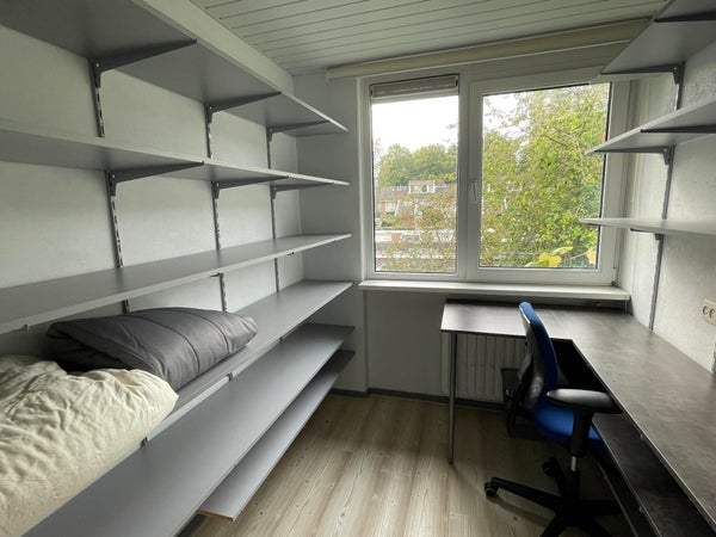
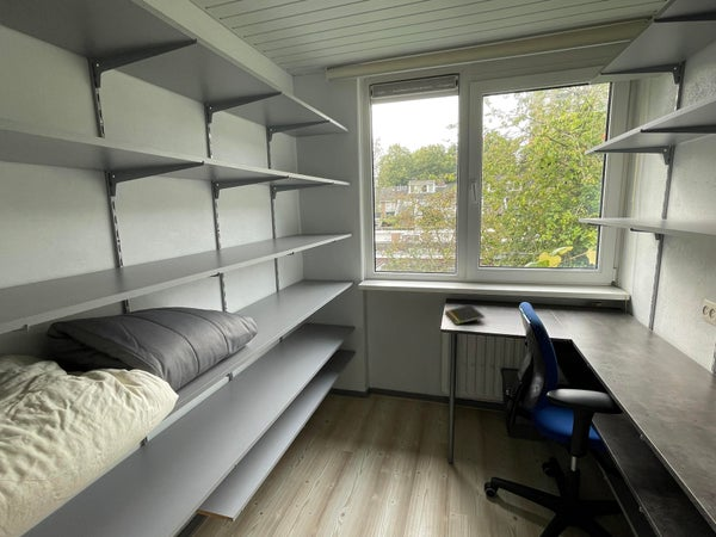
+ notepad (463, 314)
